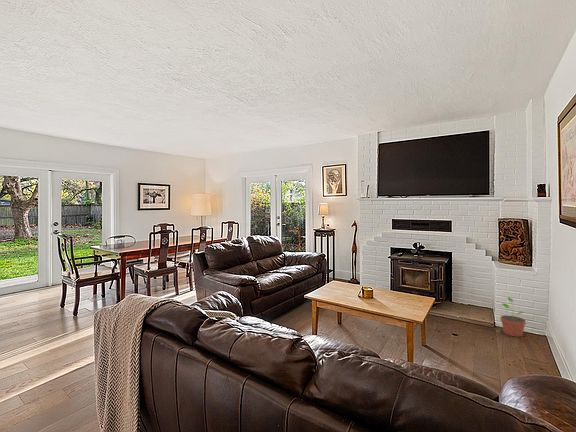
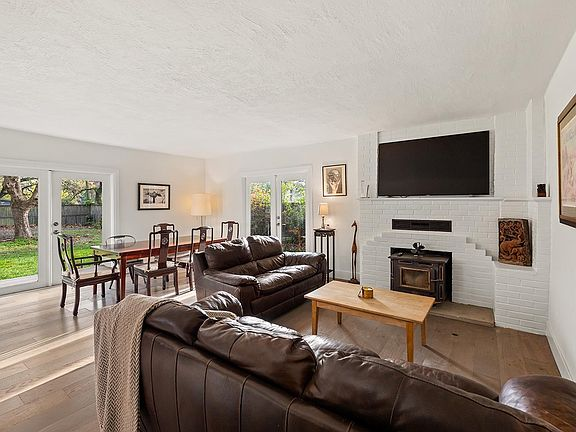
- potted plant (512, 316)
